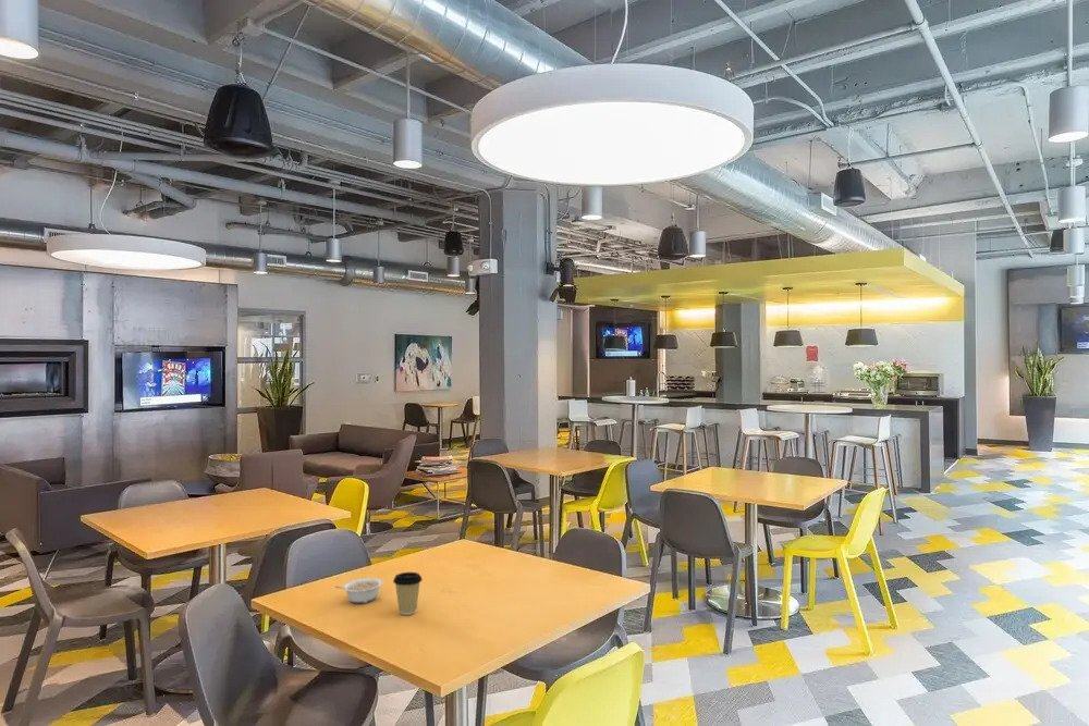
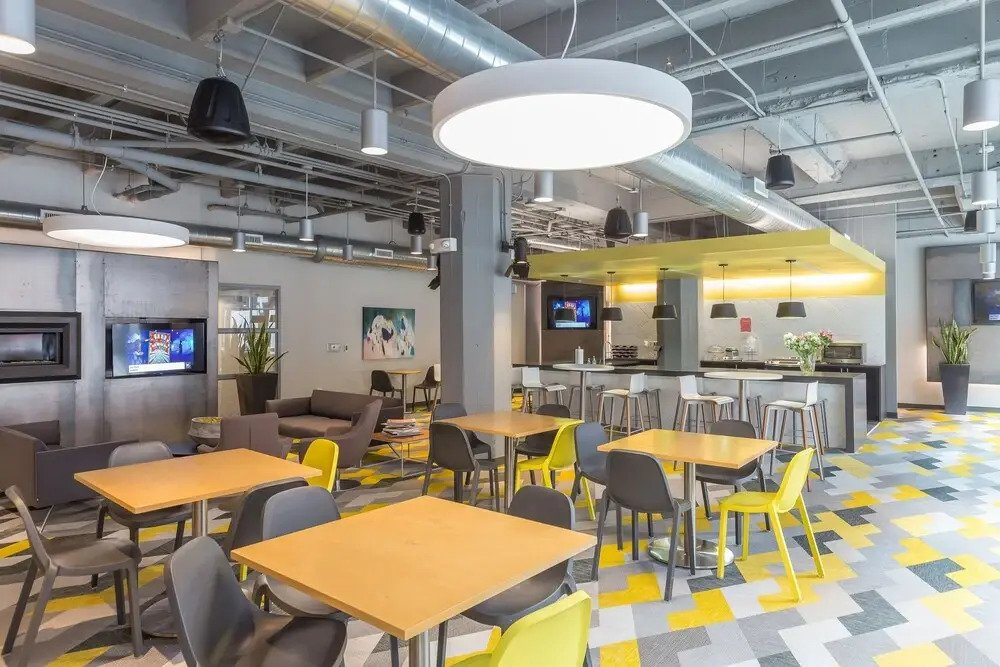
- legume (362, 590)
- coffee cup (407, 592)
